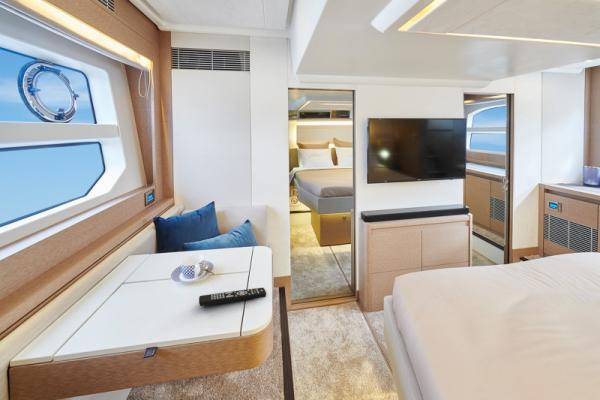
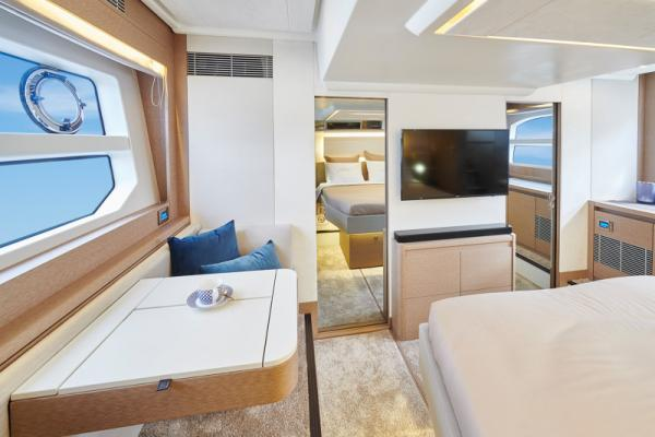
- remote control (233, 296)
